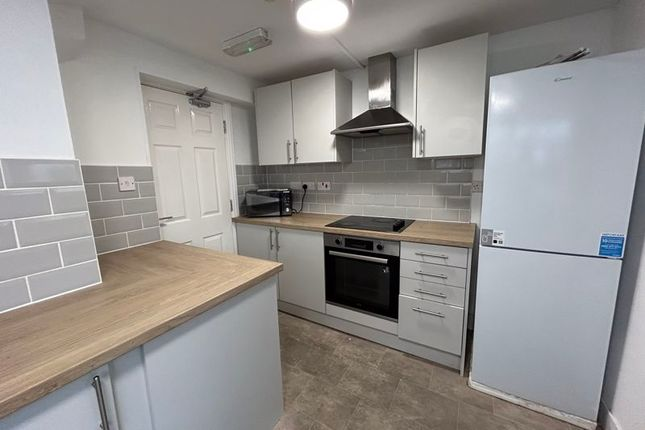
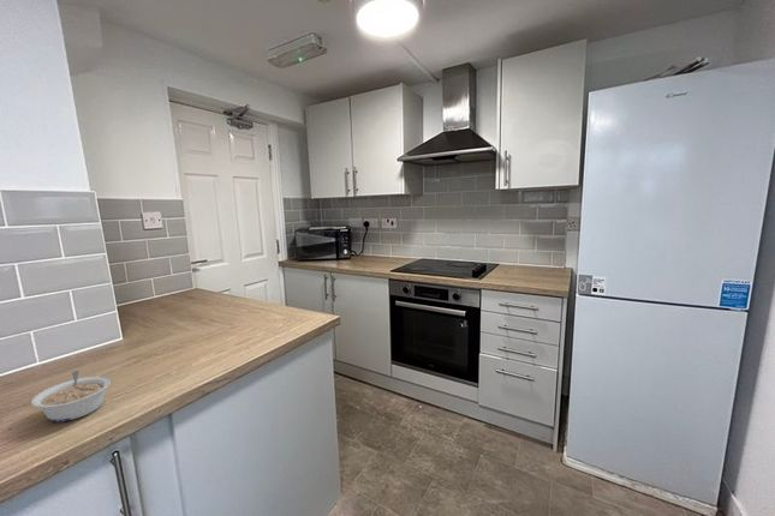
+ legume (72, 397)
